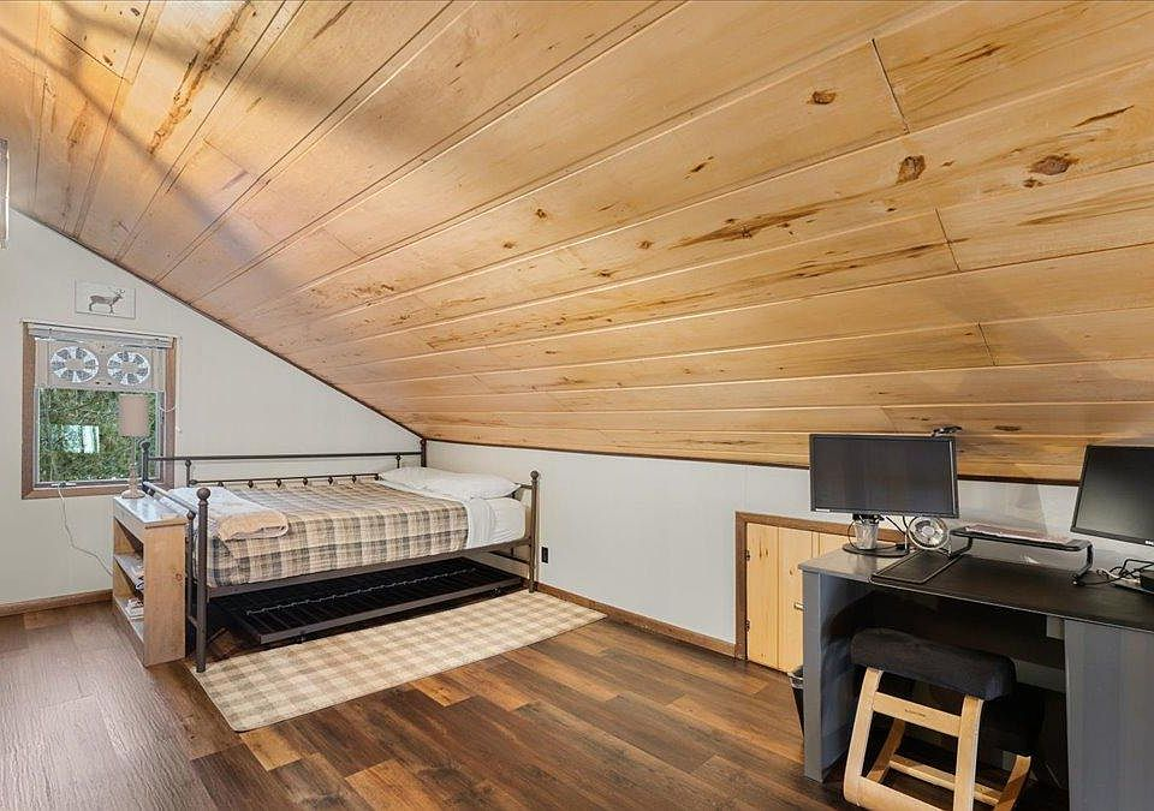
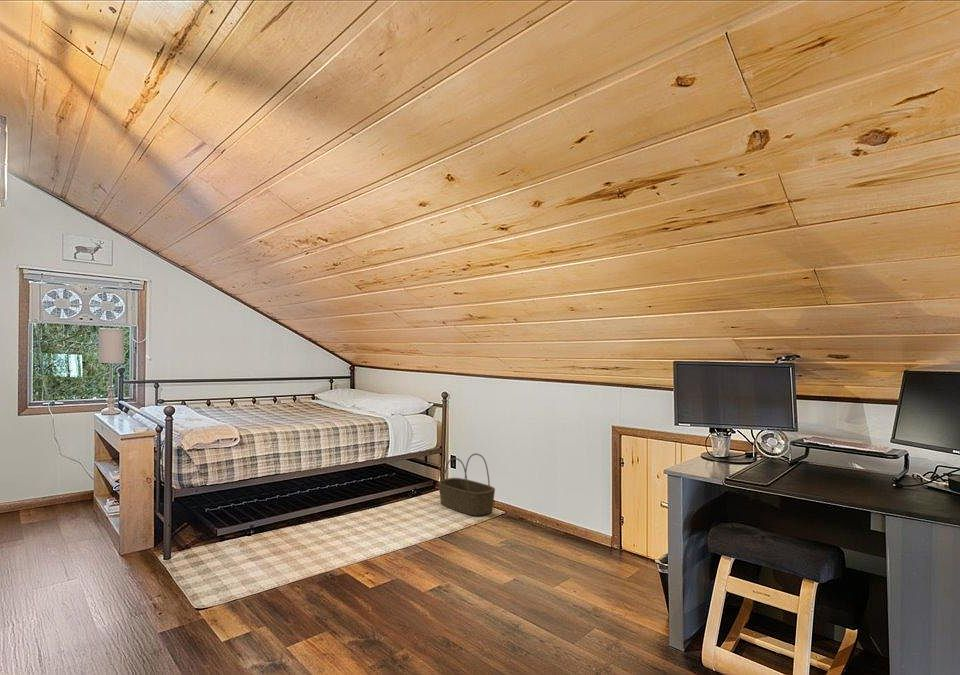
+ basket (465, 481)
